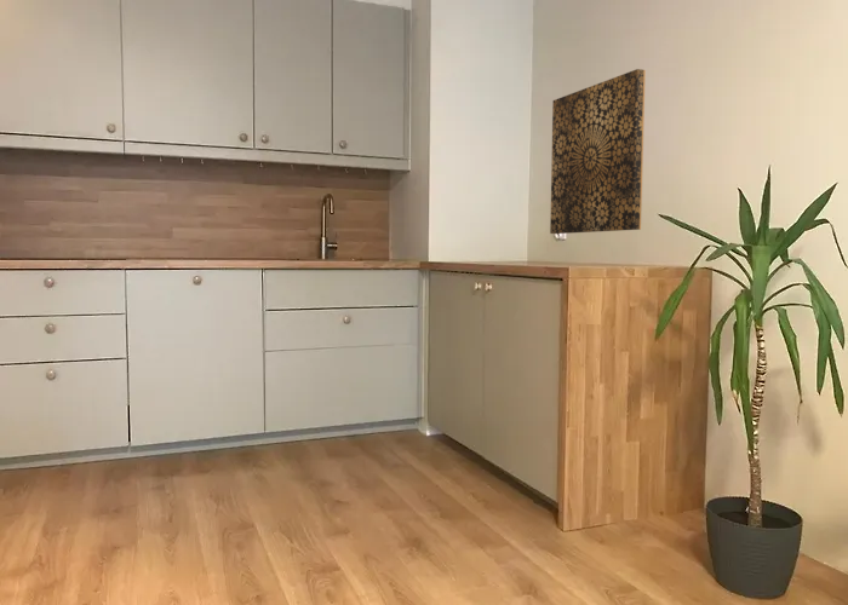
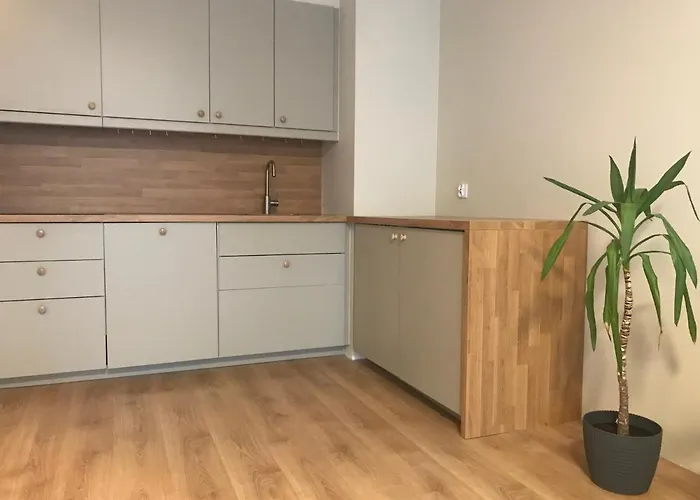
- wall art (592, 159)
